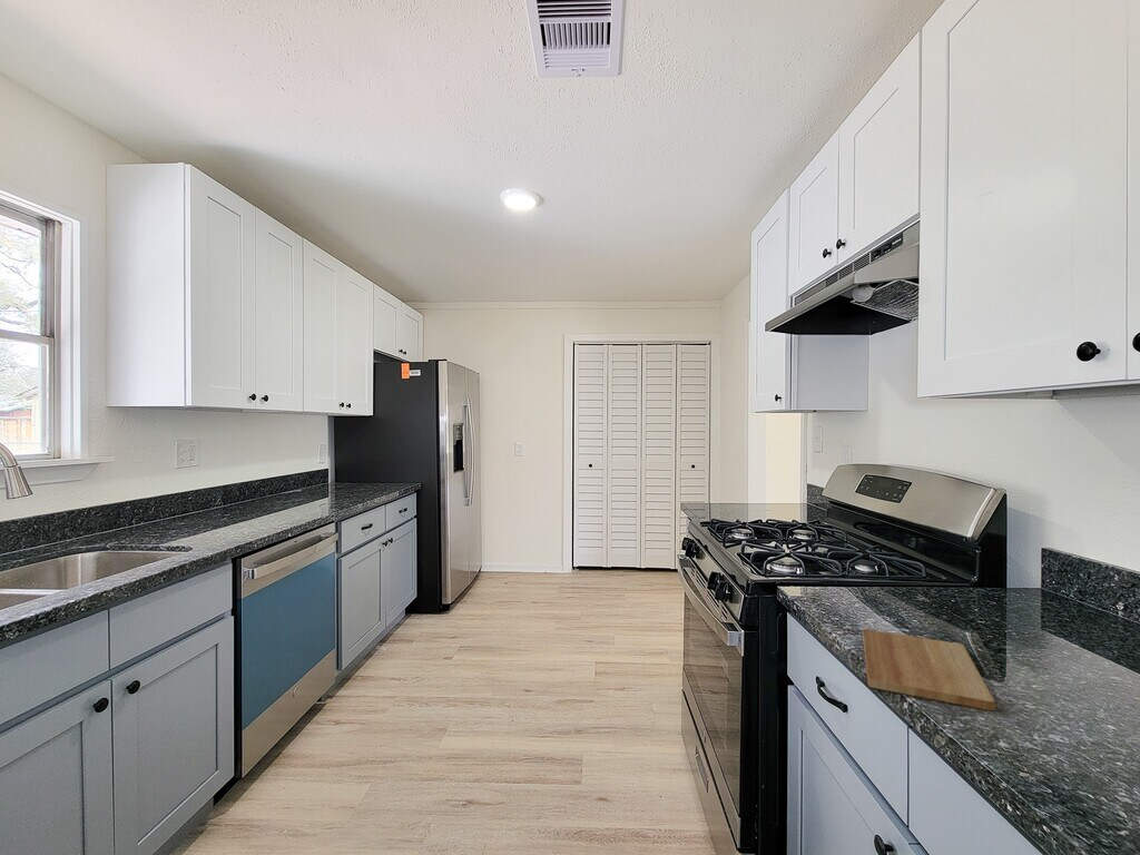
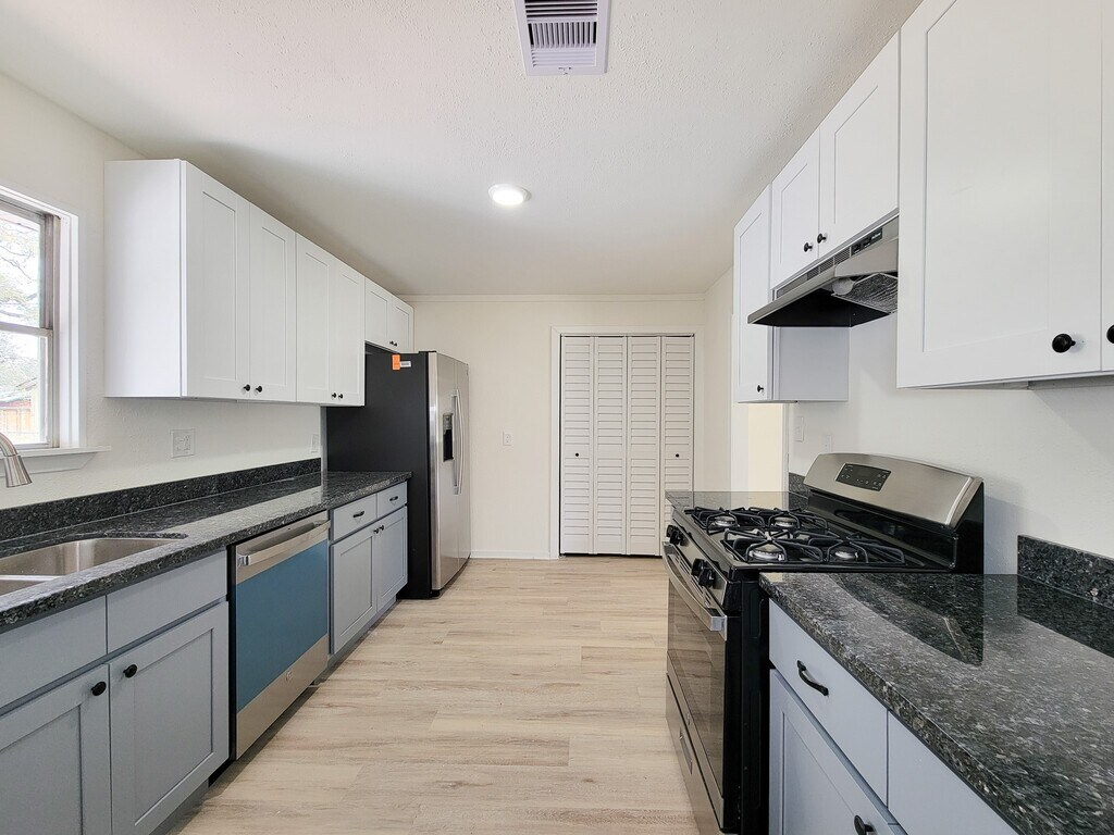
- cutting board (918, 664)
